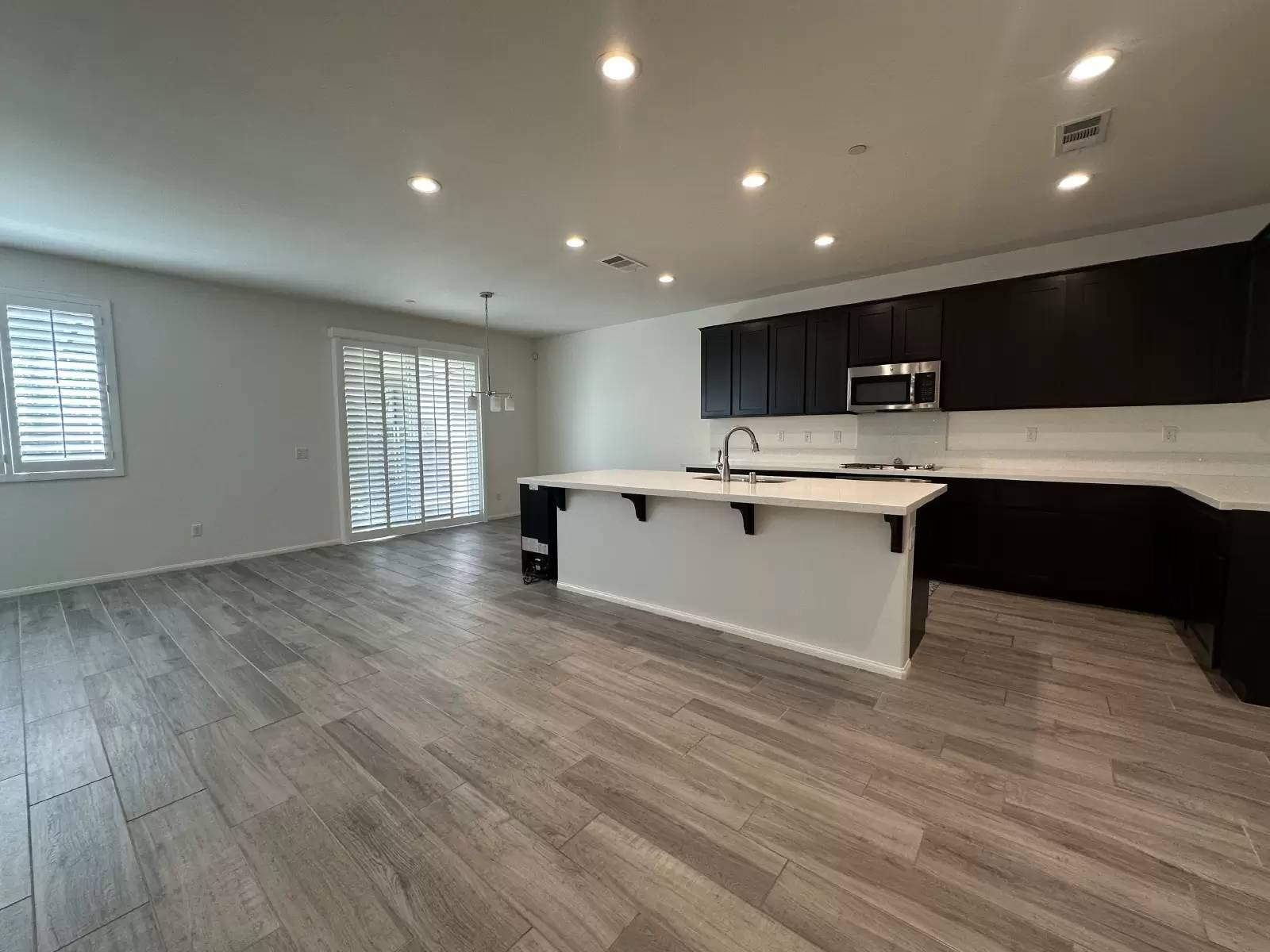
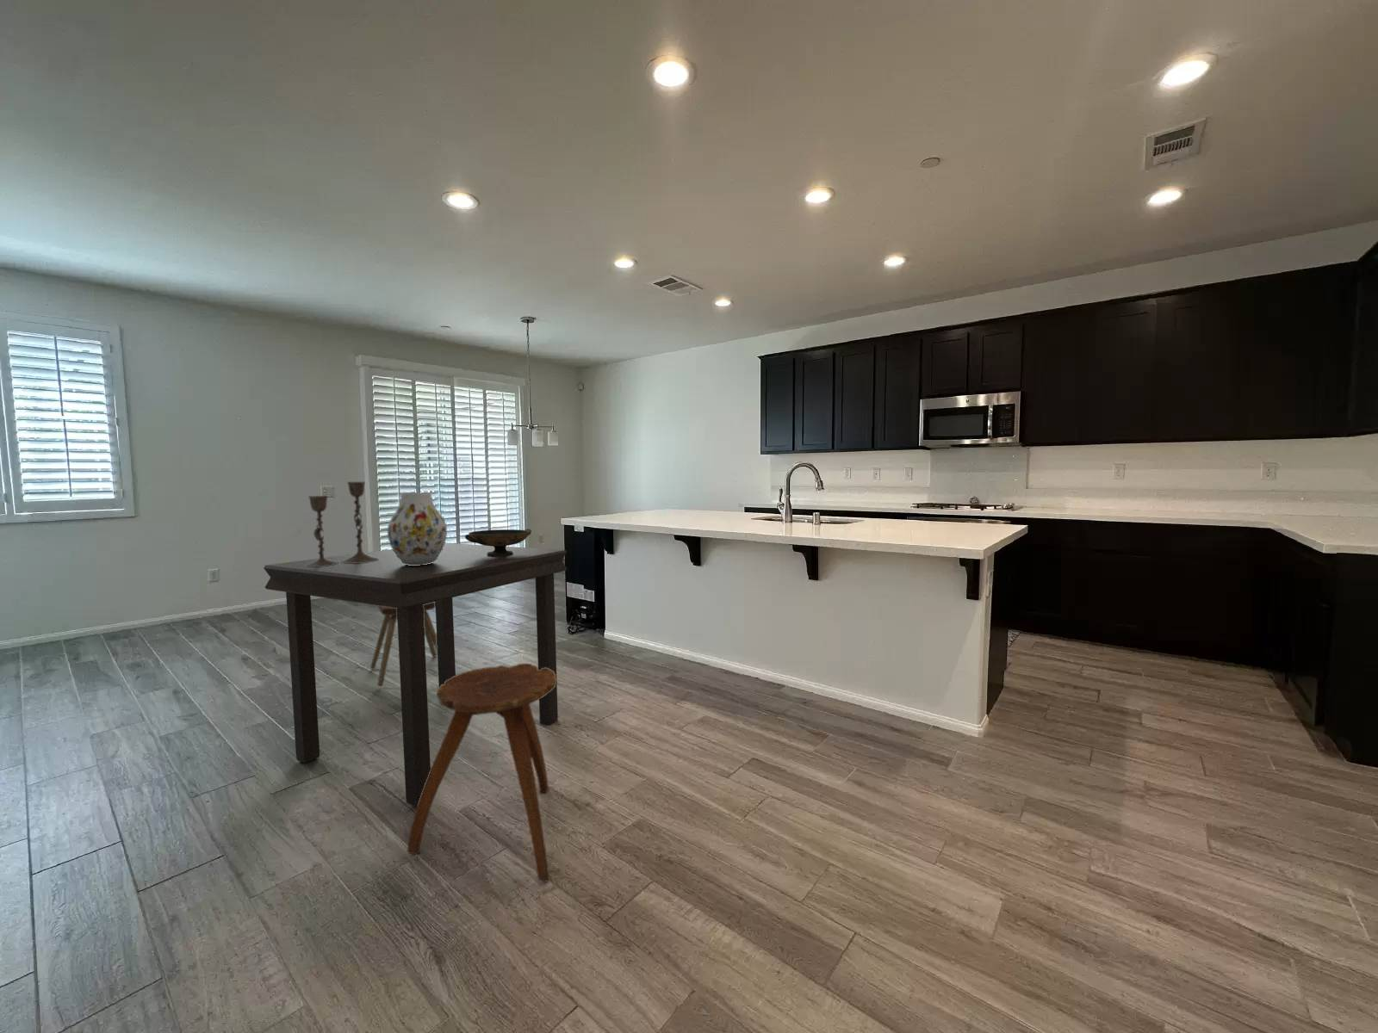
+ stool (514, 764)
+ dining table (424, 649)
+ decorative bowl (499, 543)
+ vase (418, 527)
+ music stool (393, 635)
+ candlestick (354, 520)
